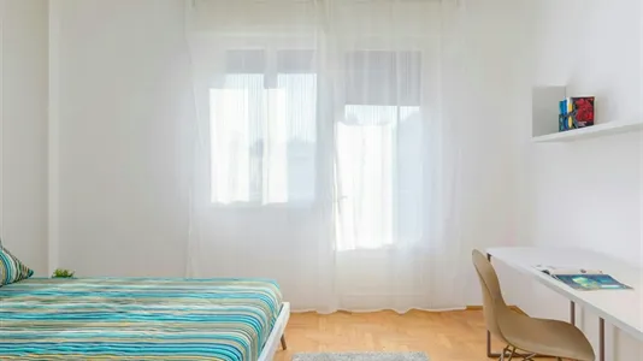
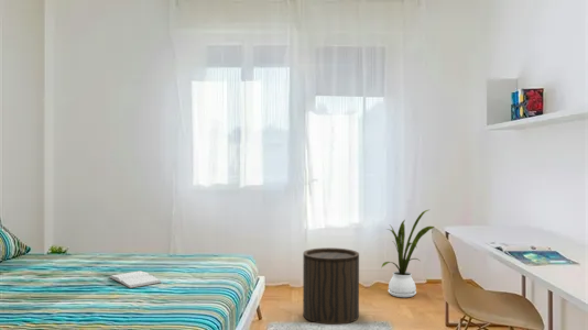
+ stool (330, 284)
+ house plant (405, 252)
+ book (134, 277)
